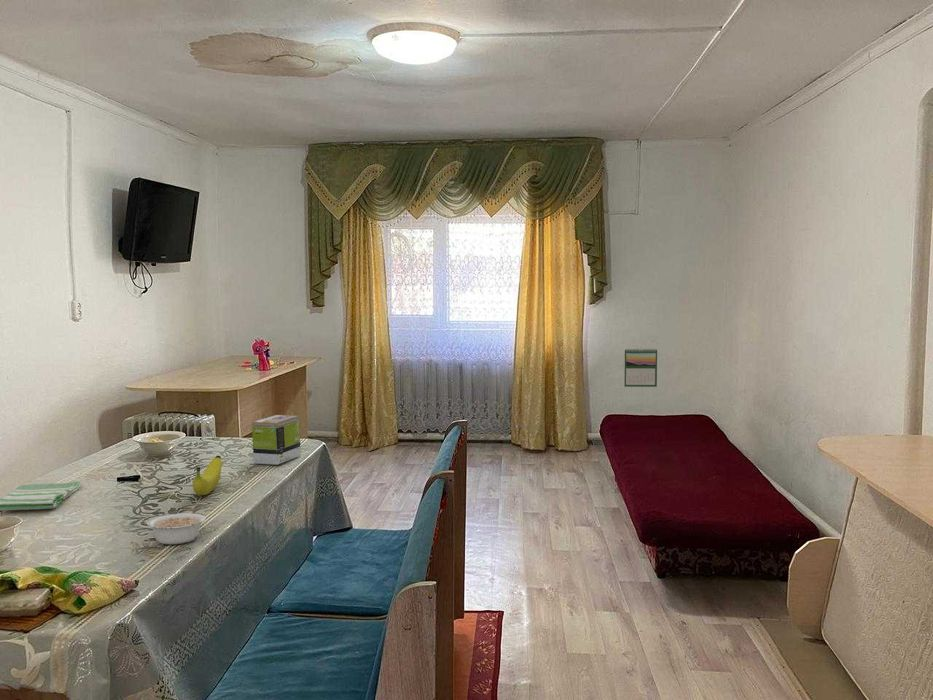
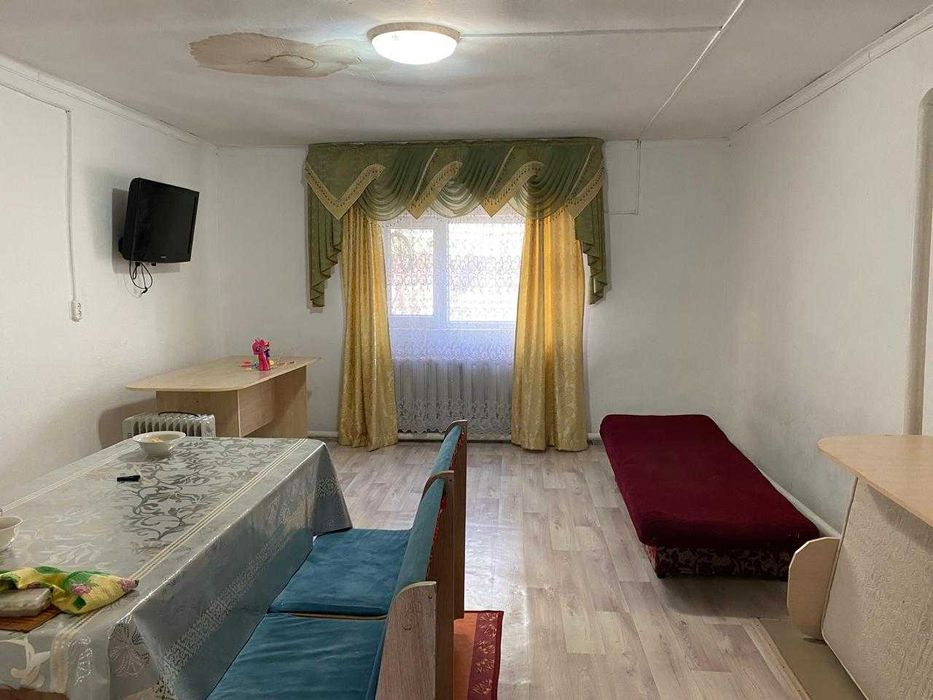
- tea box (277, 438)
- fruit (206, 476)
- dish towel (36, 495)
- calendar (640, 367)
- legume (179, 527)
